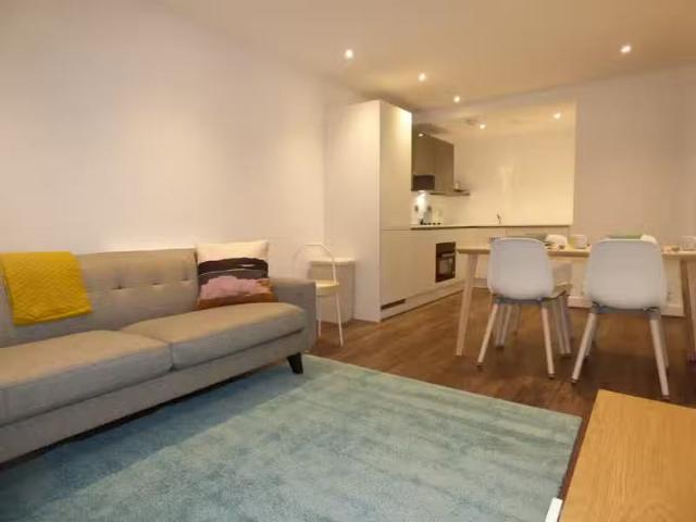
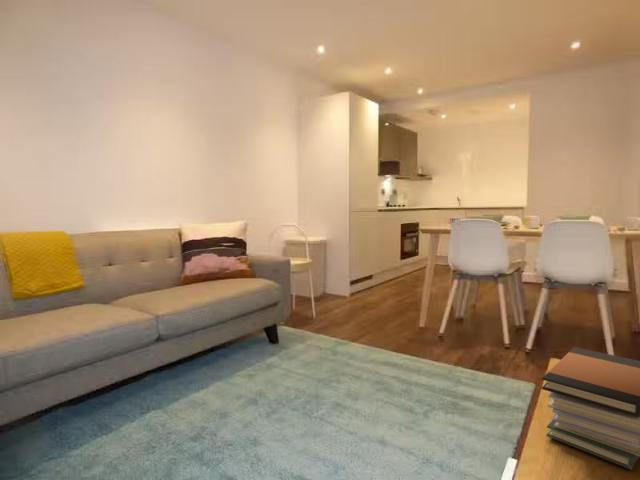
+ book stack (602, 400)
